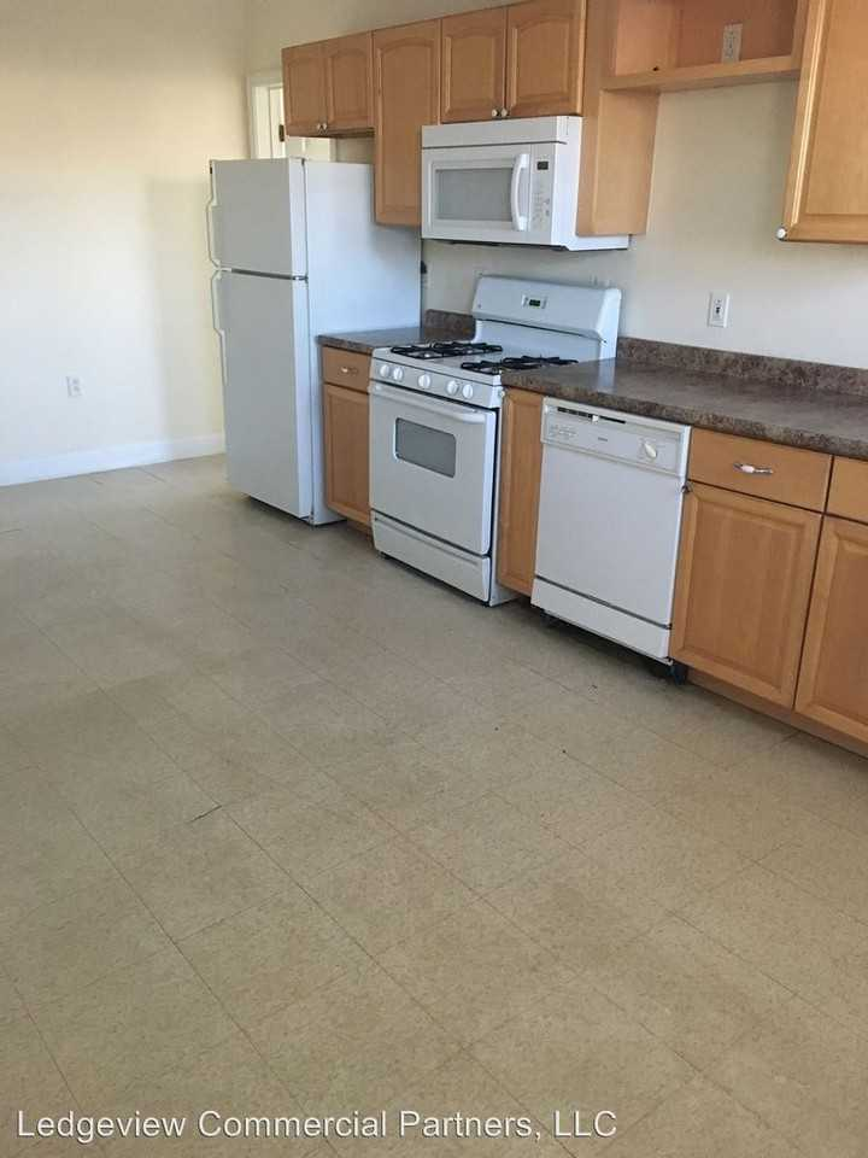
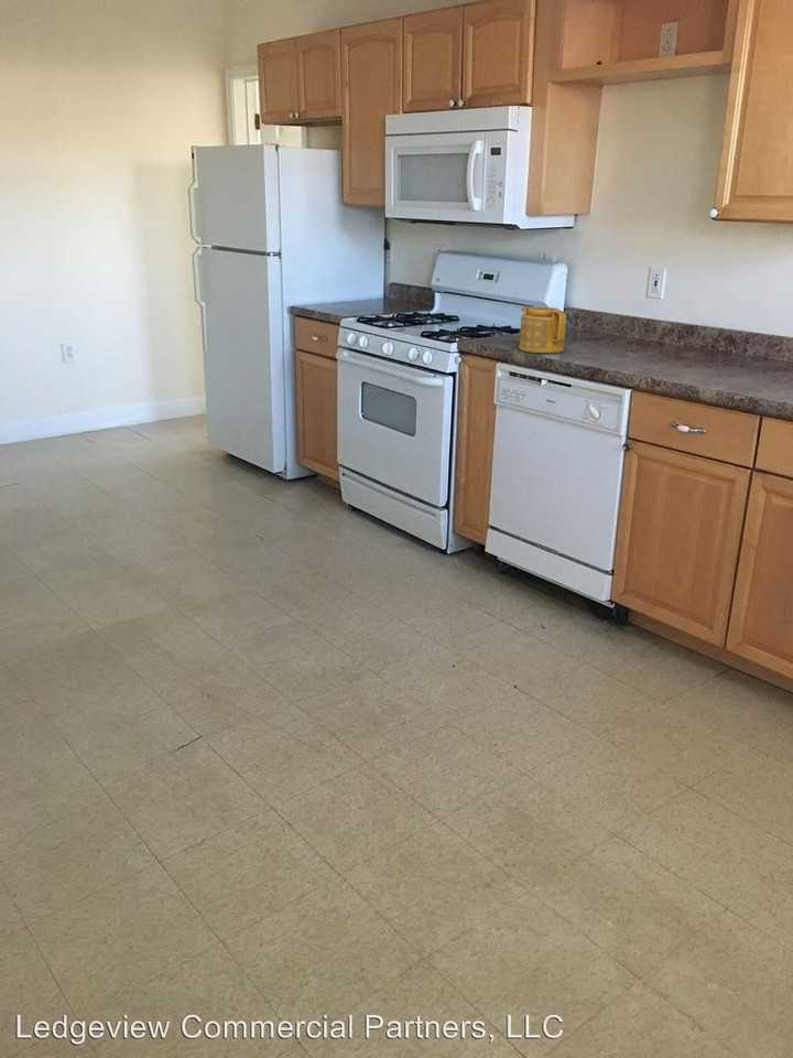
+ teapot (541, 328)
